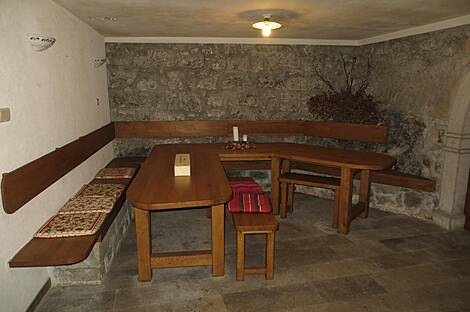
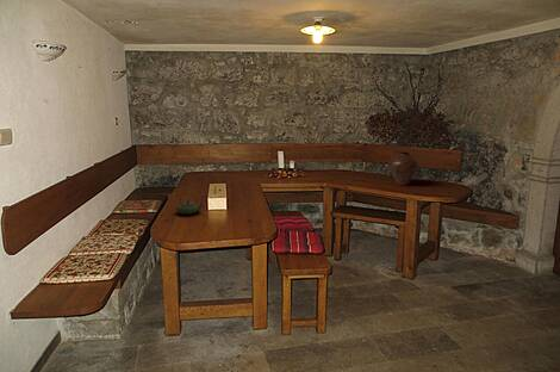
+ teapot (189, 203)
+ vase (403, 167)
